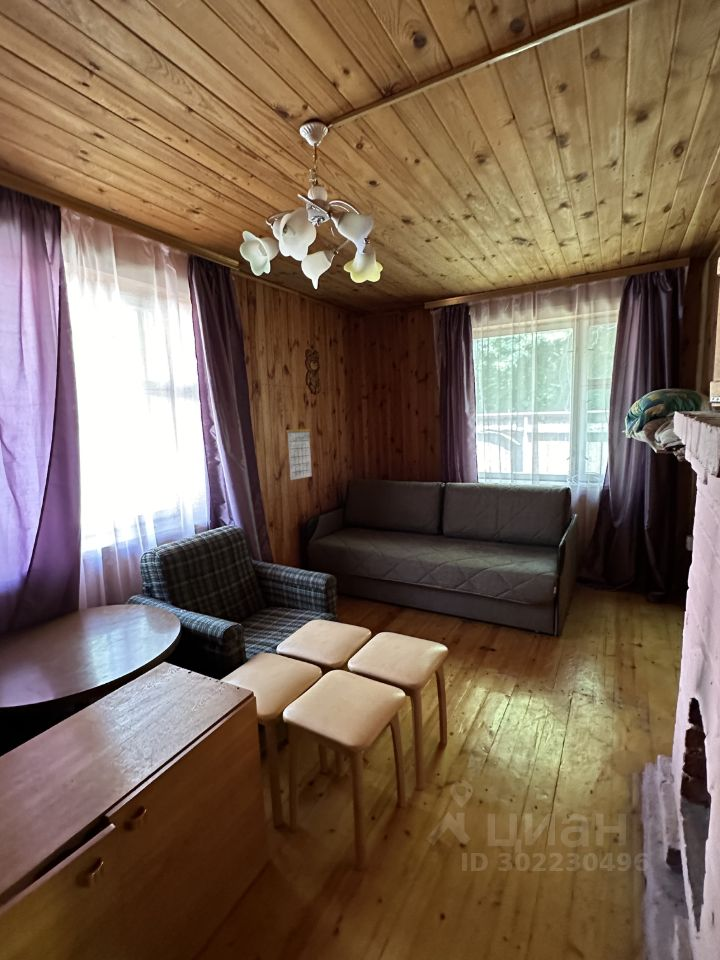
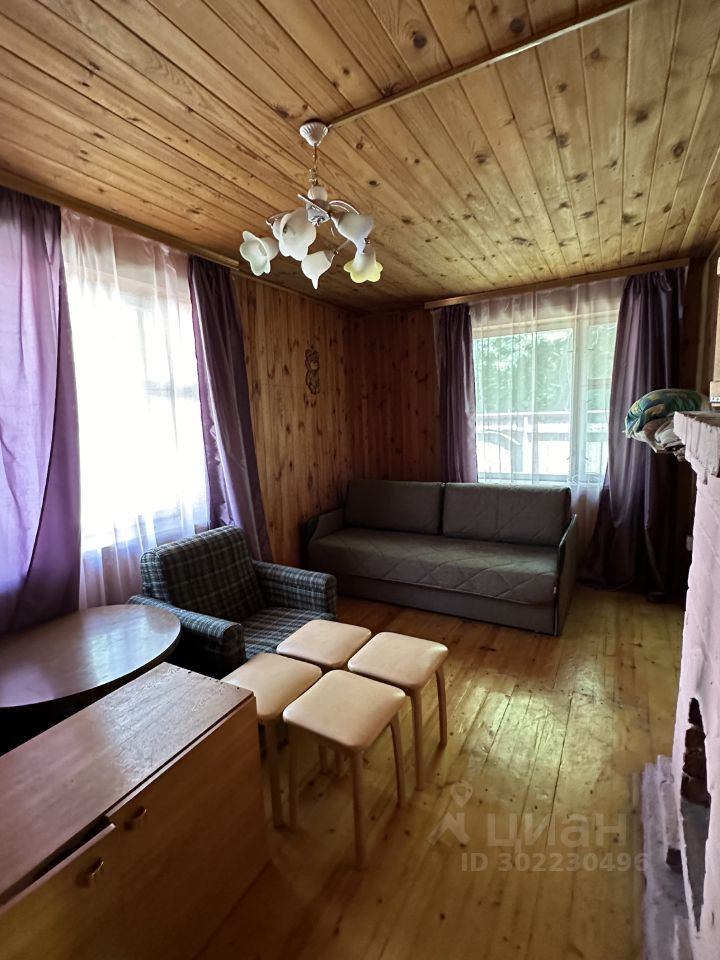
- calendar (299, 448)
